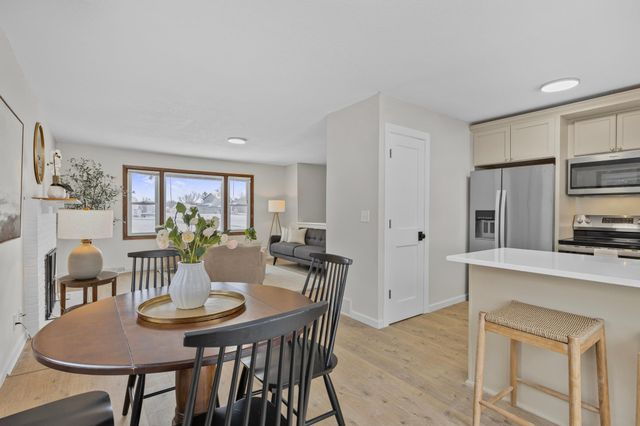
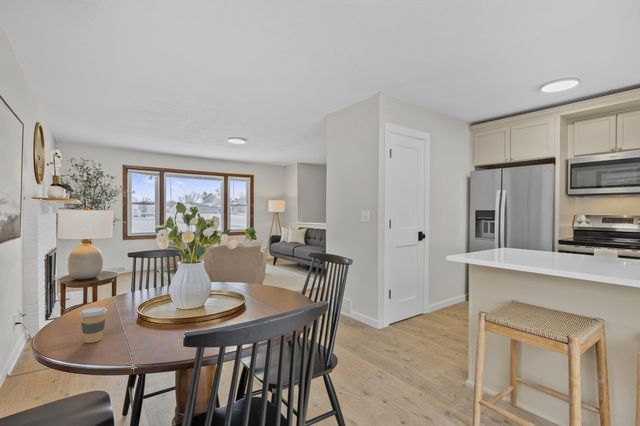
+ coffee cup (93, 324)
